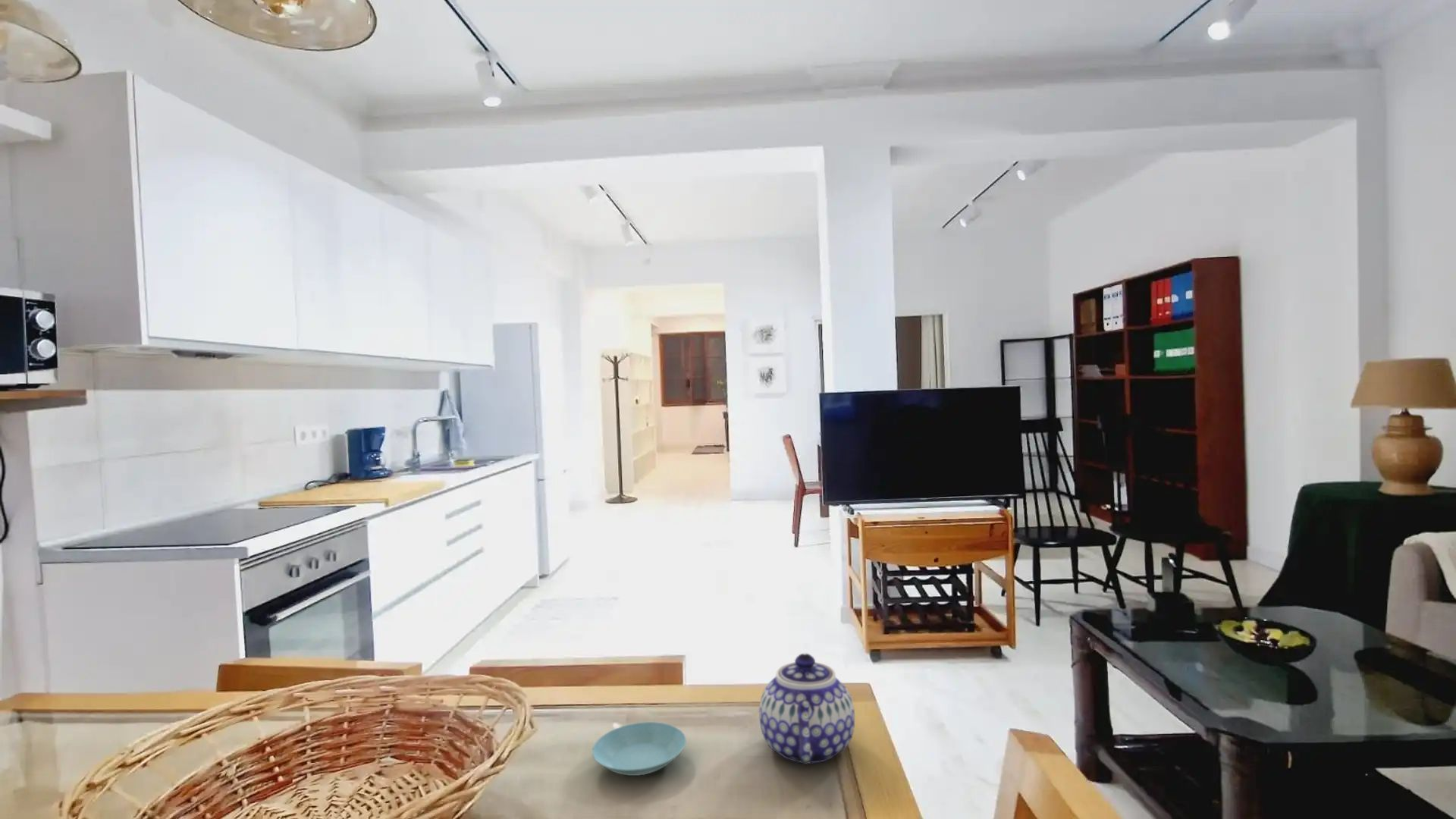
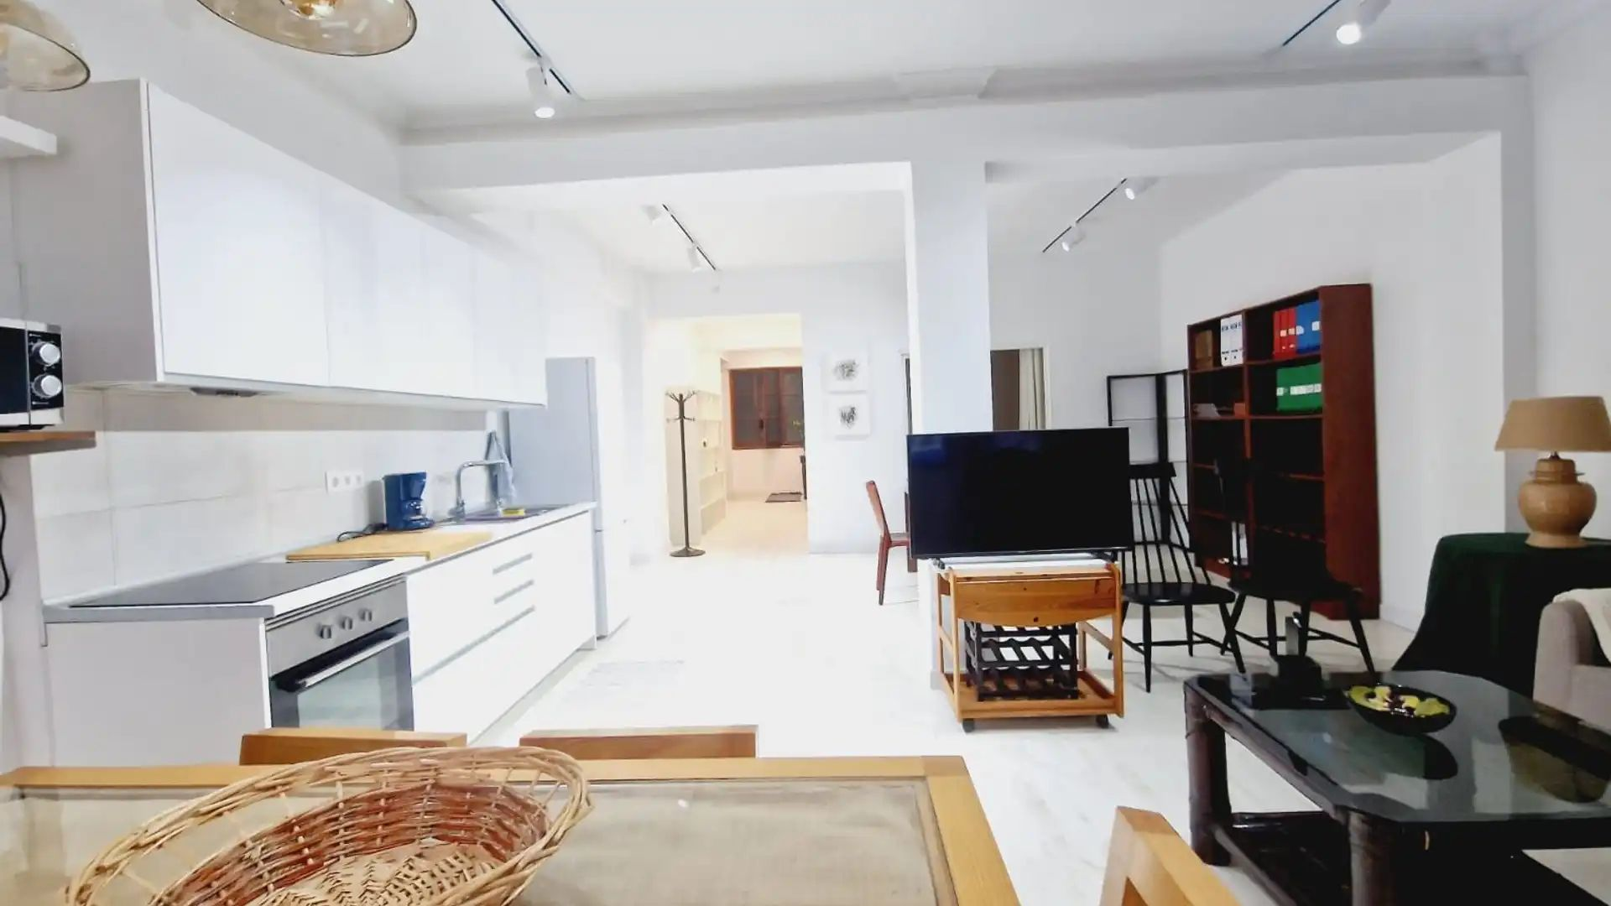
- teapot (805, 701)
- saucer (639, 752)
